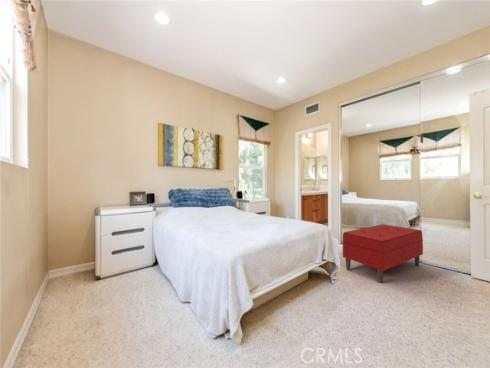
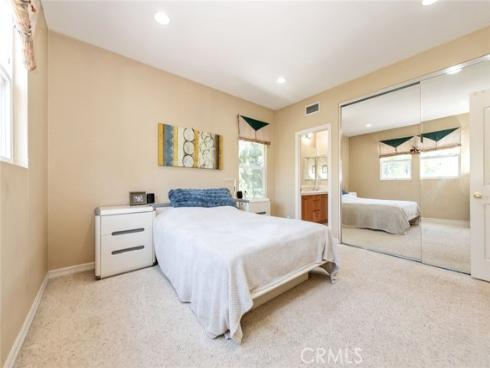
- bench (383, 249)
